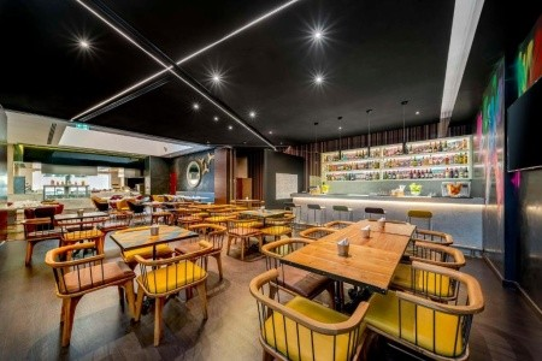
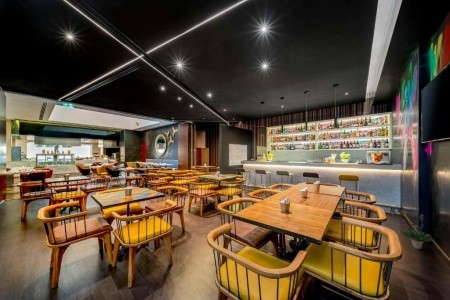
+ potted plant (416, 230)
